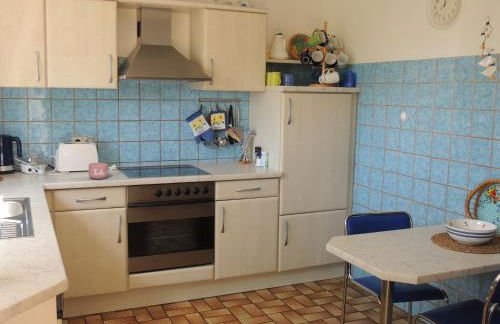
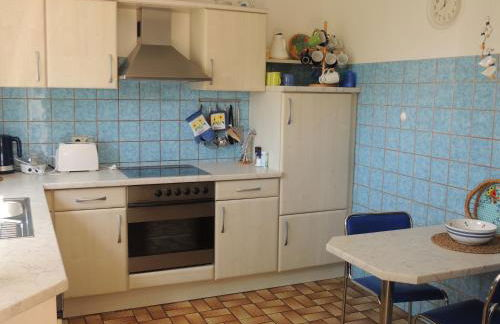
- mug (98, 170)
